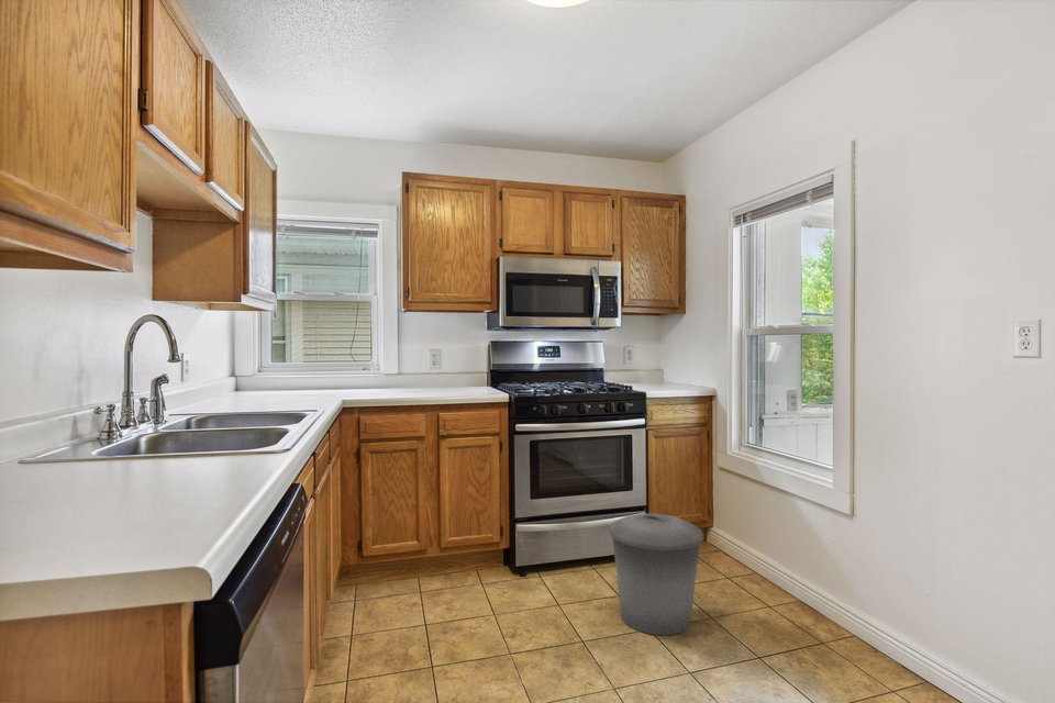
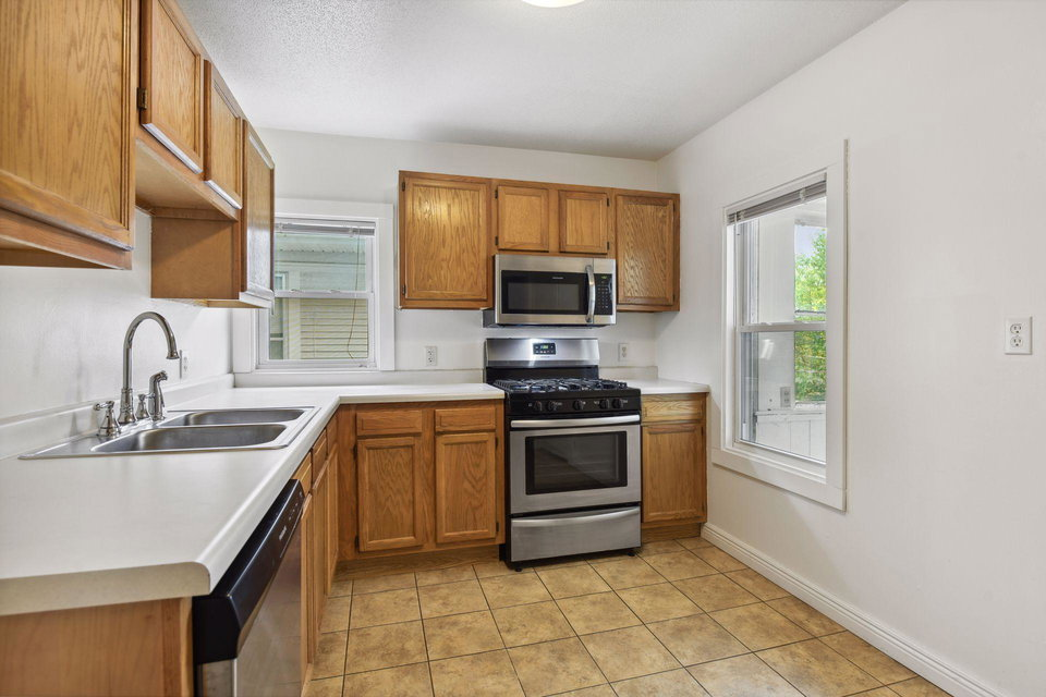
- trash can (655, 566)
